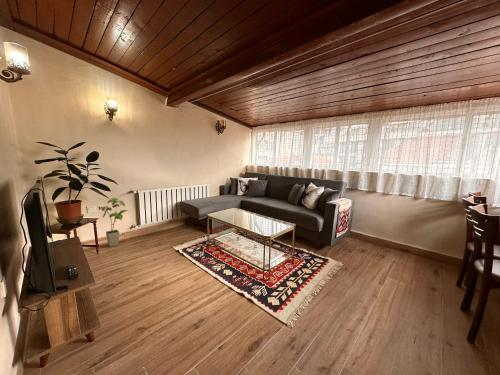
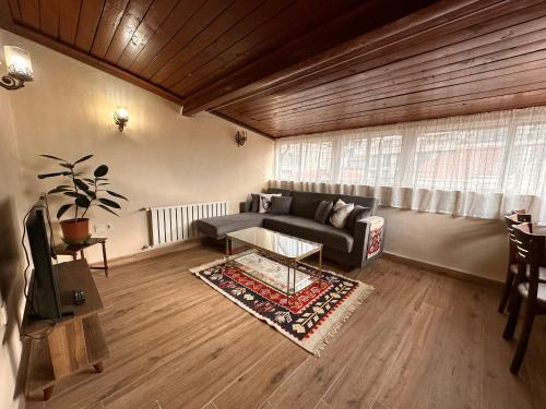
- house plant (115, 221)
